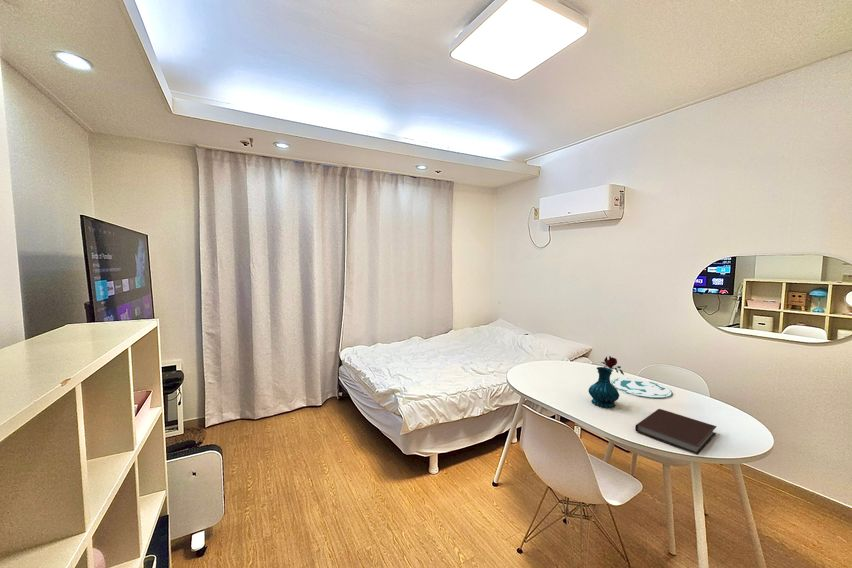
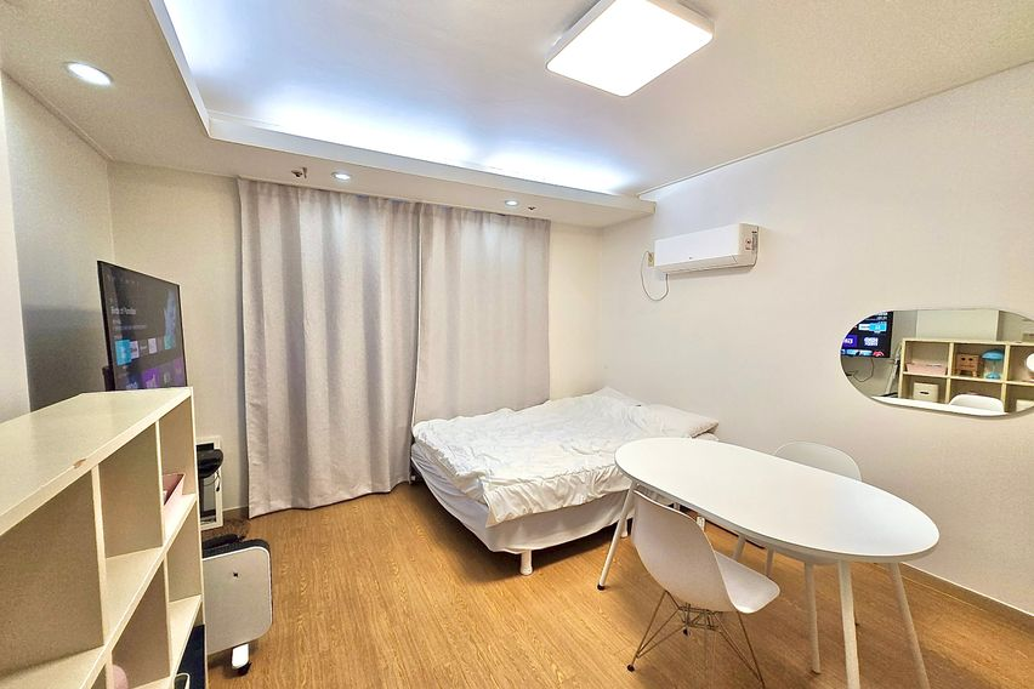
- notebook (675, 428)
- plate (640, 385)
- vase (606, 379)
